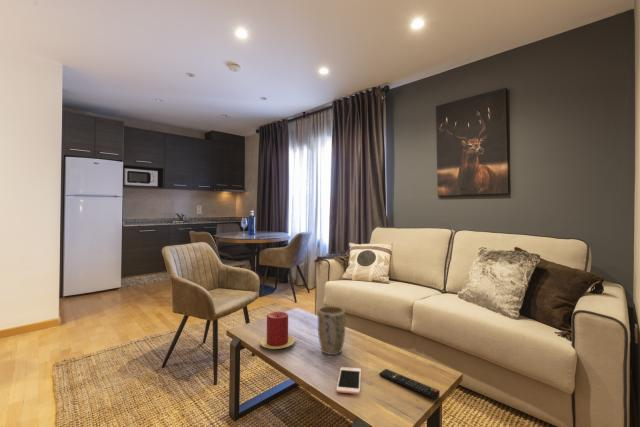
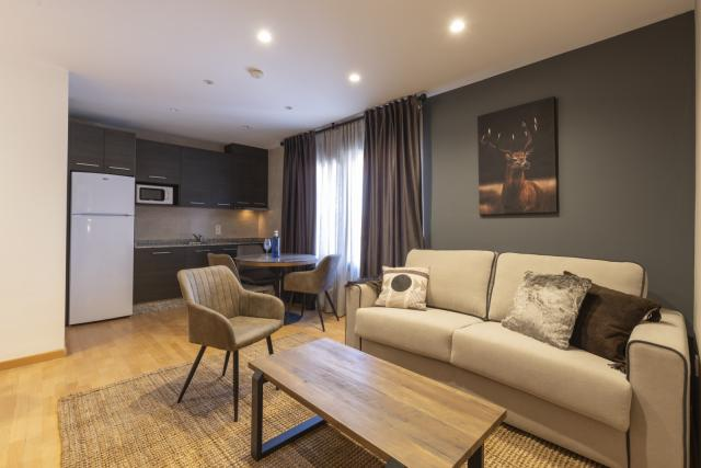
- plant pot (331, 330)
- candle (277, 329)
- remote control (408, 383)
- cell phone (349, 379)
